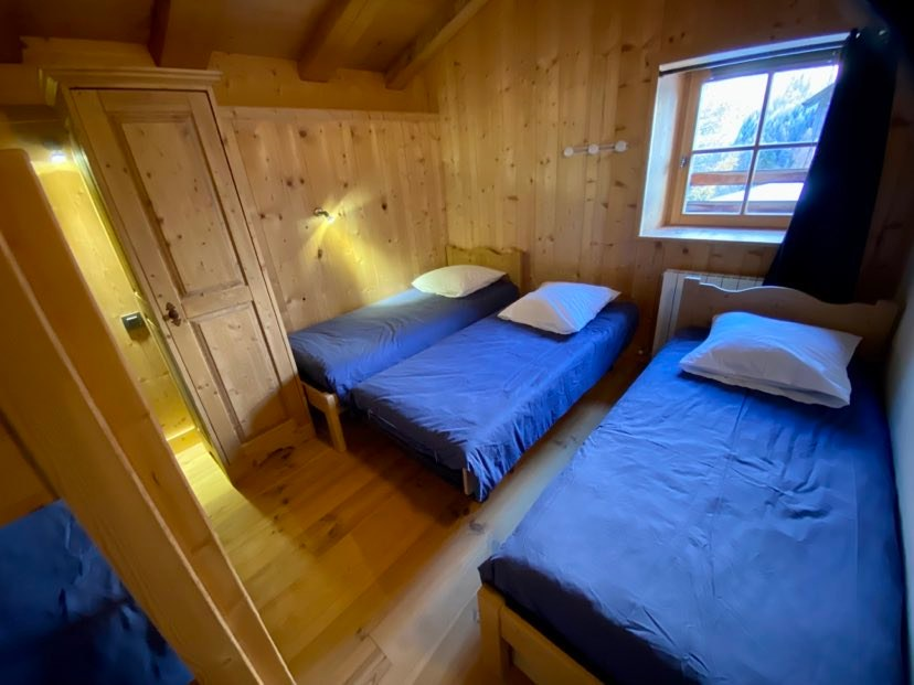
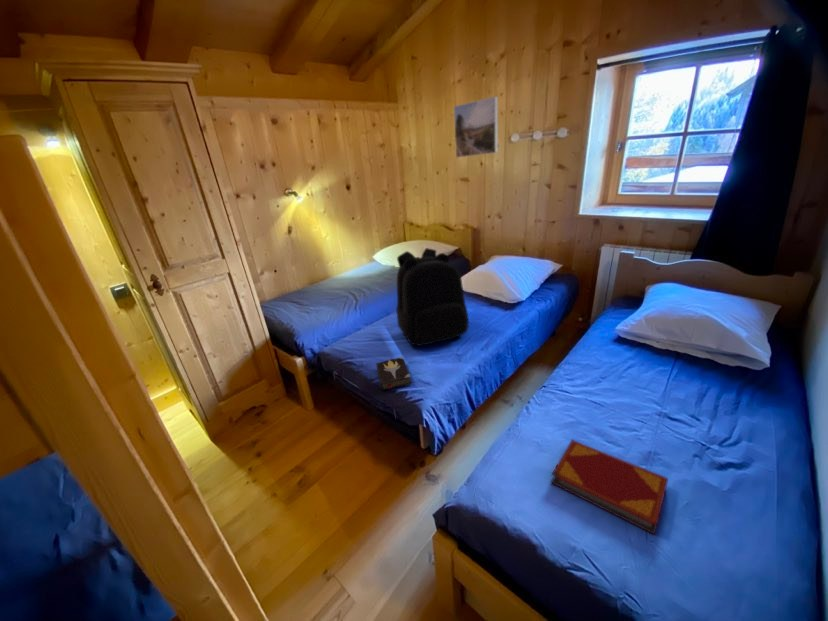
+ hardback book (393, 372)
+ backpack (427, 294)
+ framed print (475, 129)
+ hardback book (607, 480)
